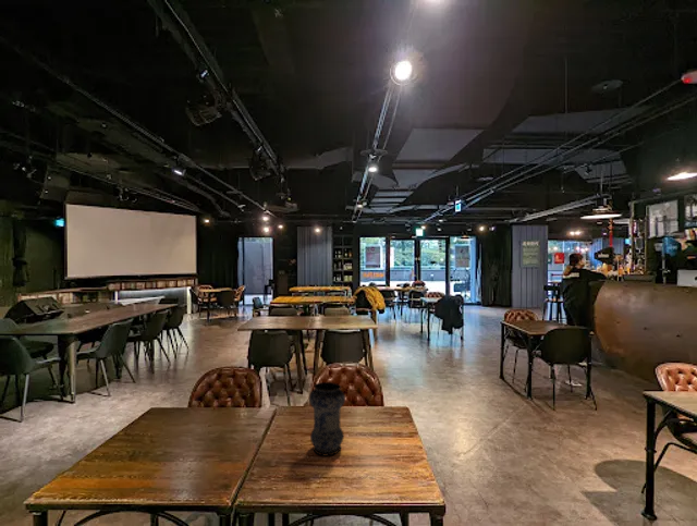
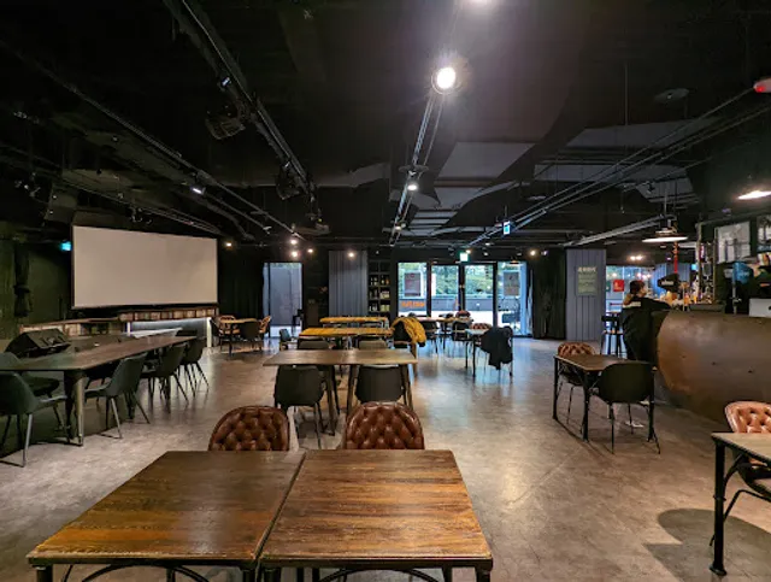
- vase (327, 416)
